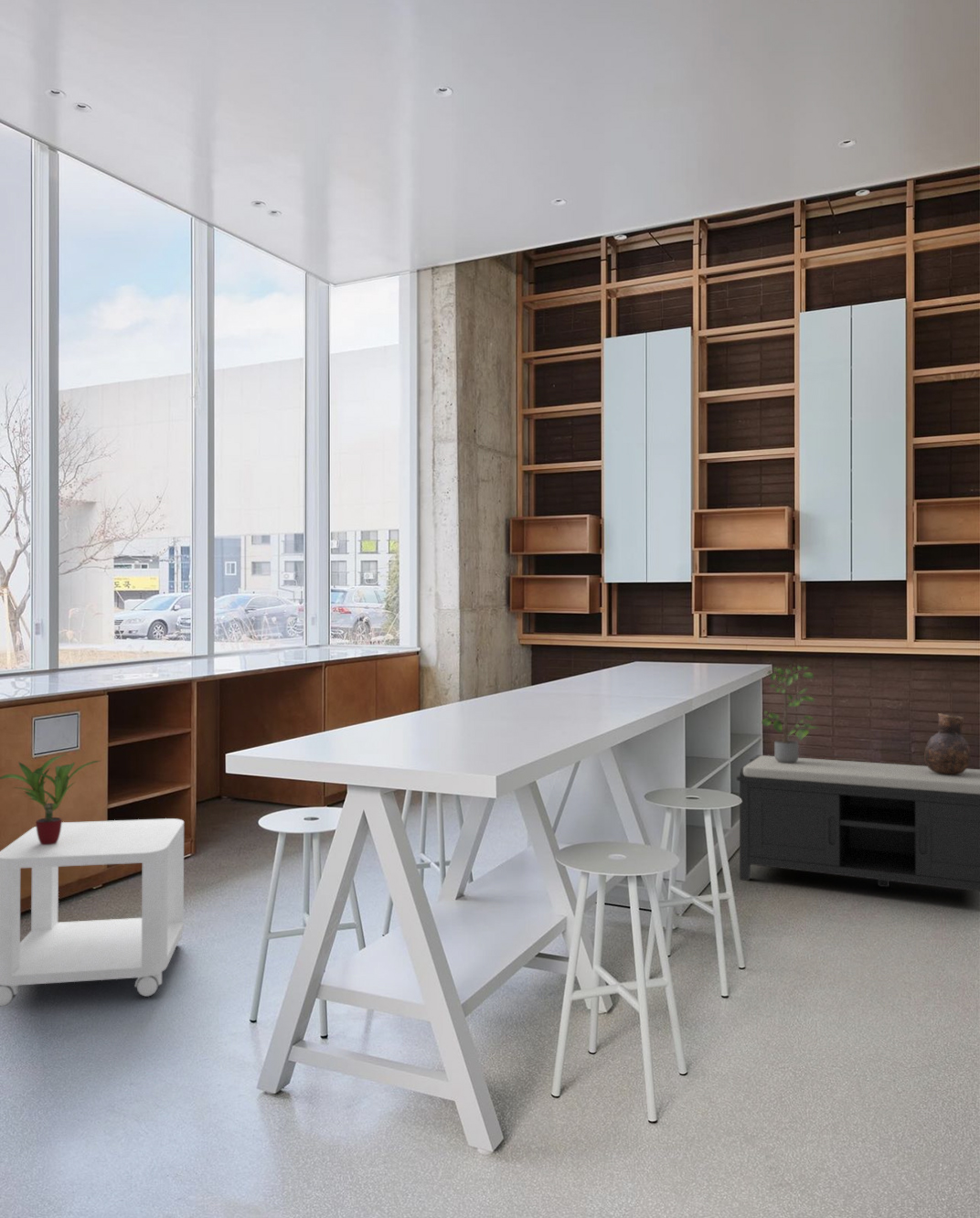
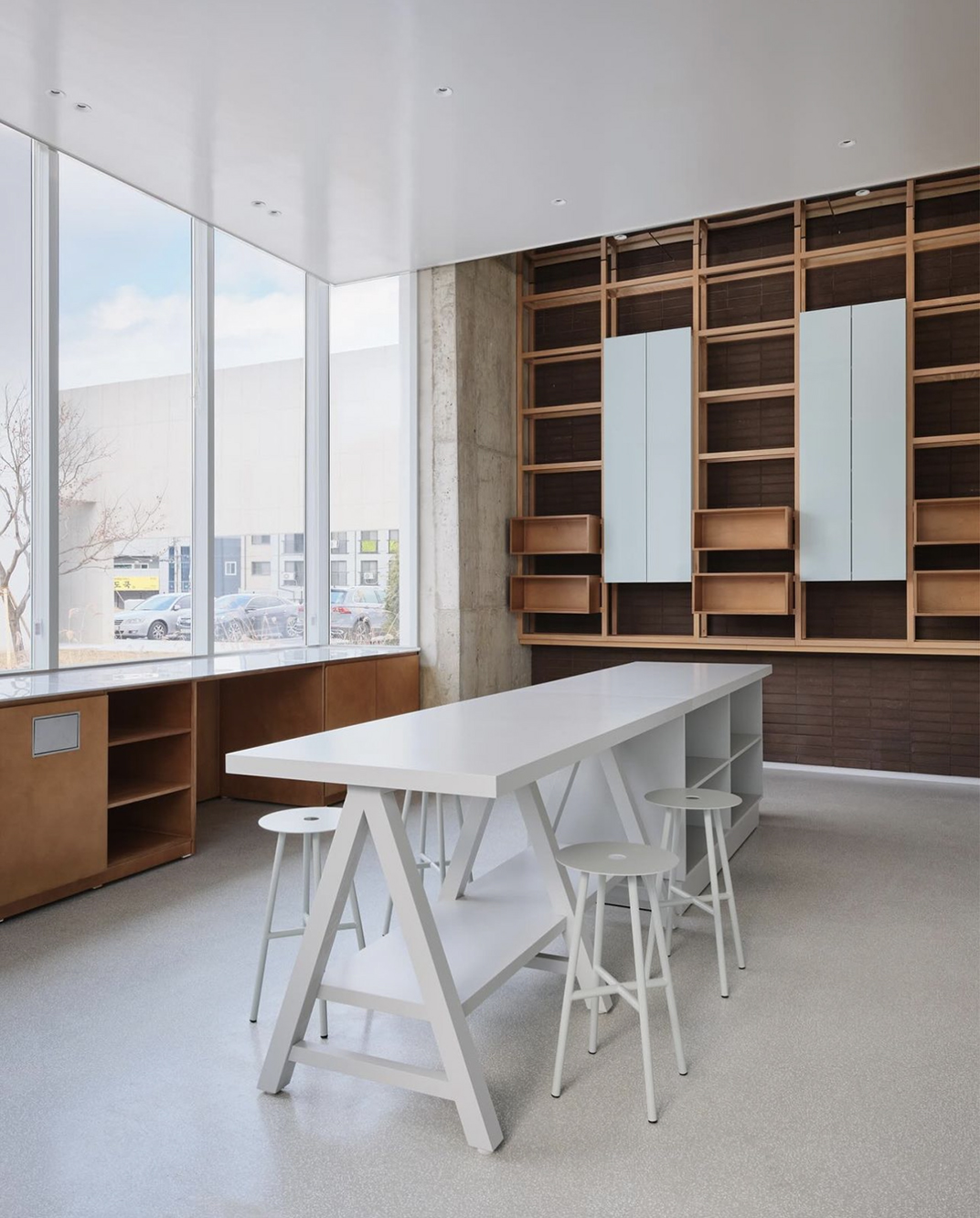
- potted plant (794, 706)
- potted plant (49, 803)
- bench (880, 827)
- side table (95, 920)
- vase (947, 743)
